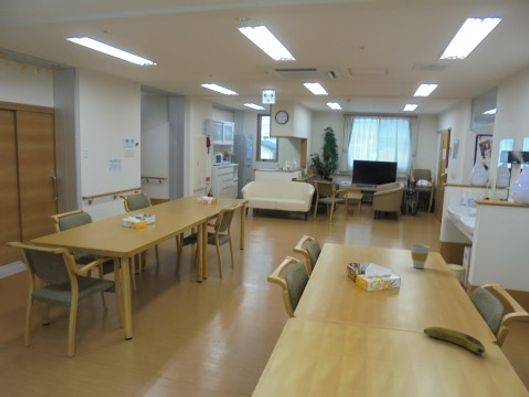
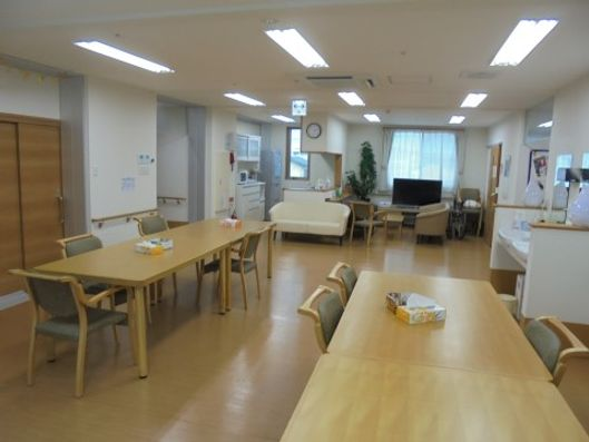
- cup (419, 256)
- fruit (453, 340)
